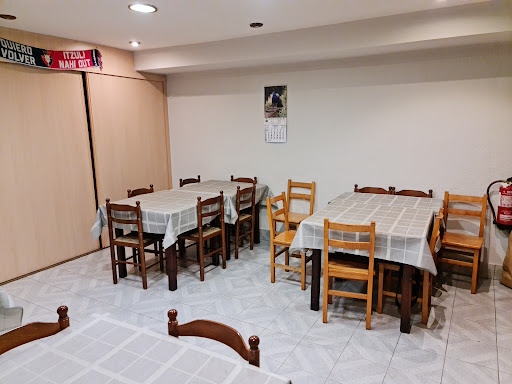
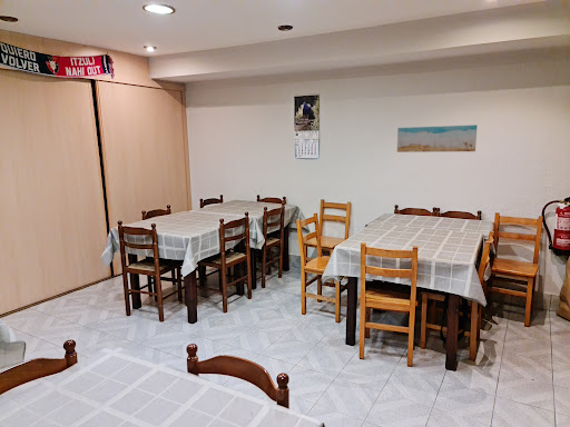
+ wall art (434, 139)
